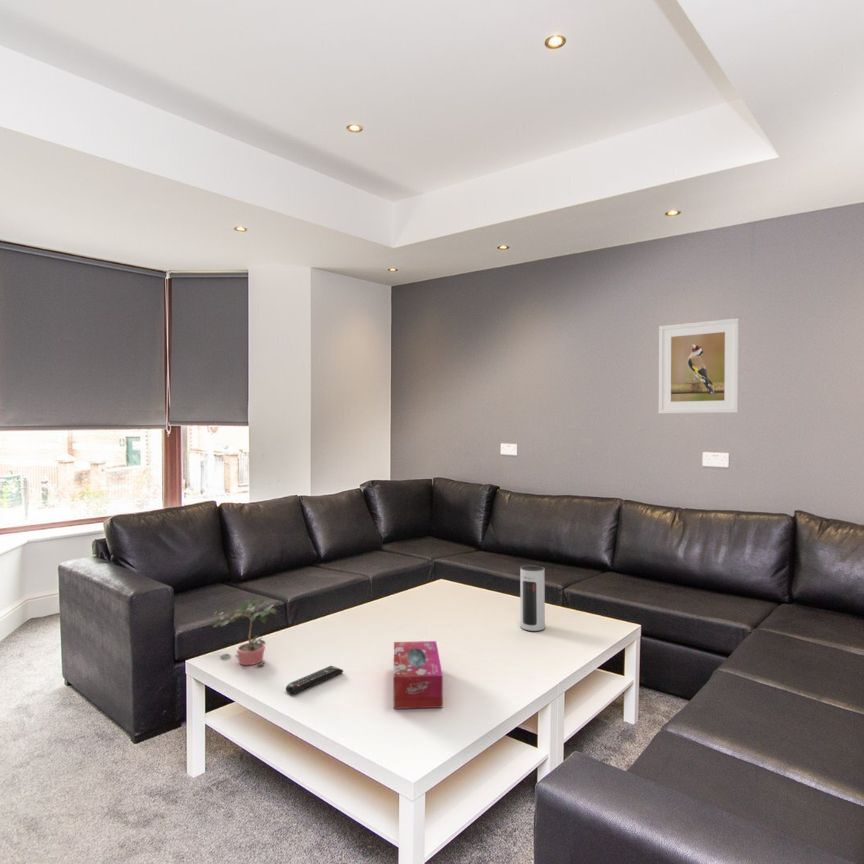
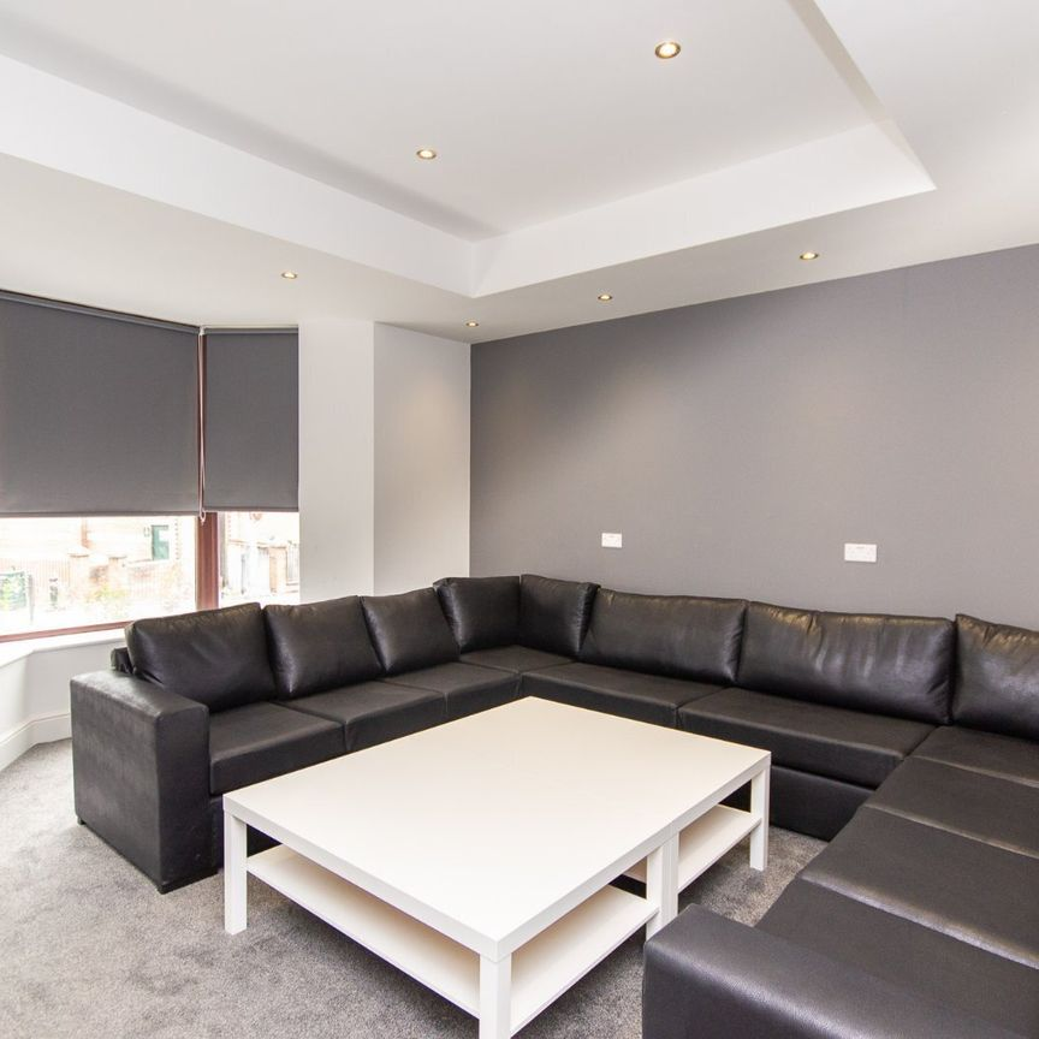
- tissue box (416, 672)
- speaker (532, 597)
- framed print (697, 367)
- remote control (315, 679)
- potted plant (249, 627)
